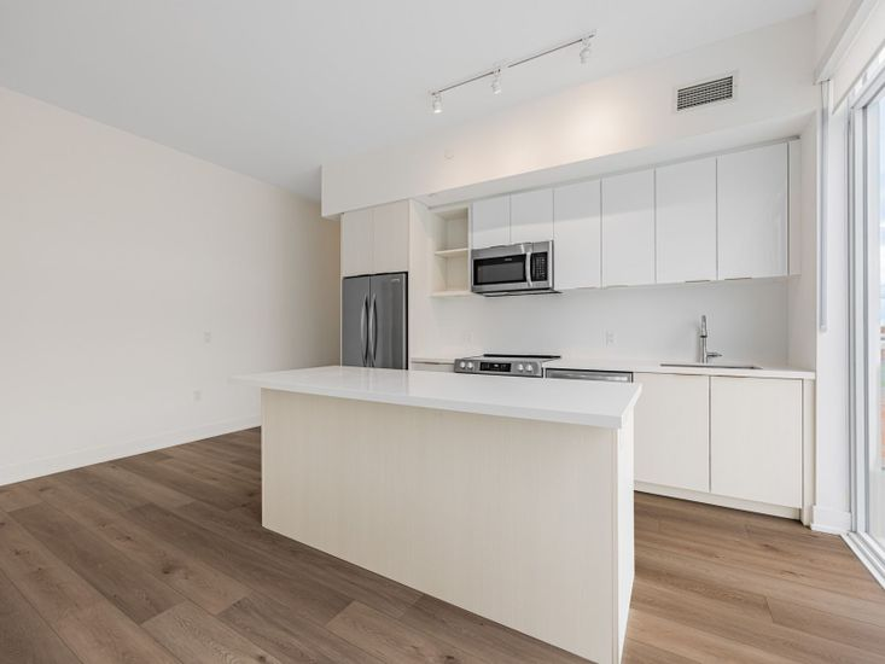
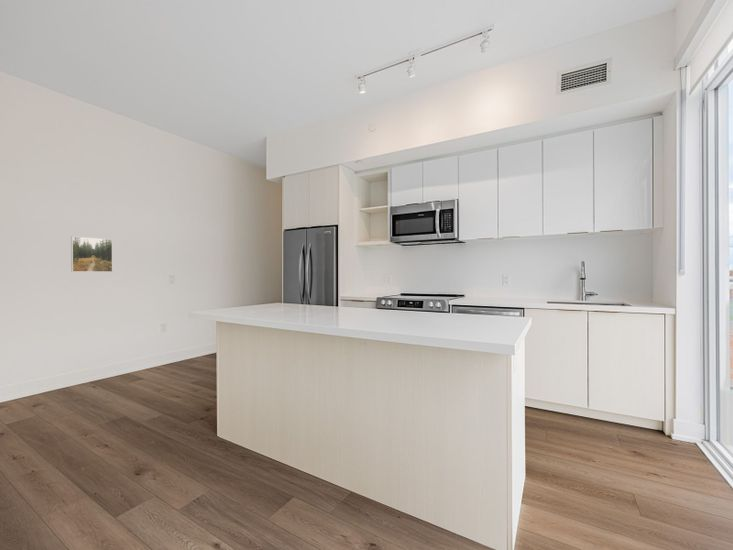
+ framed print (92, 254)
